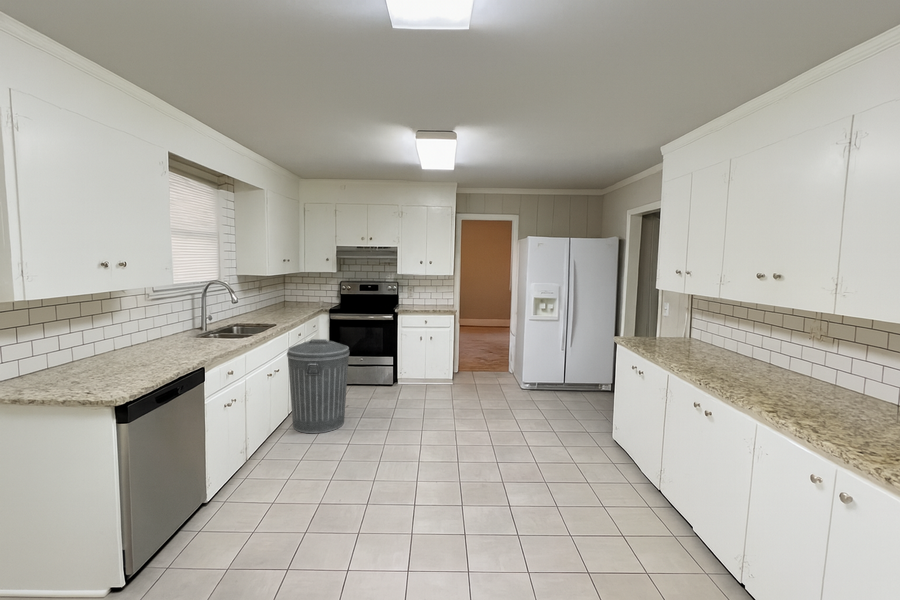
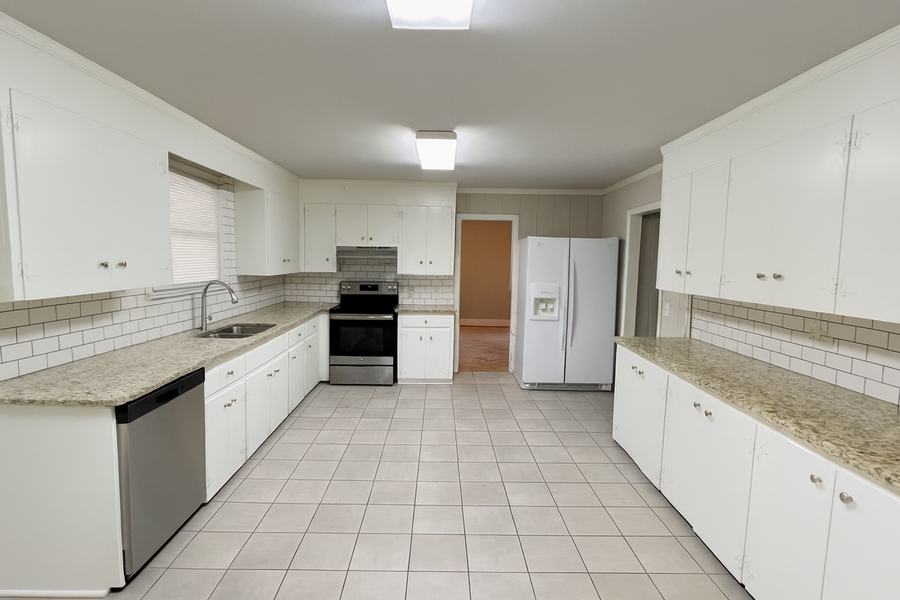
- trash can (318, 381)
